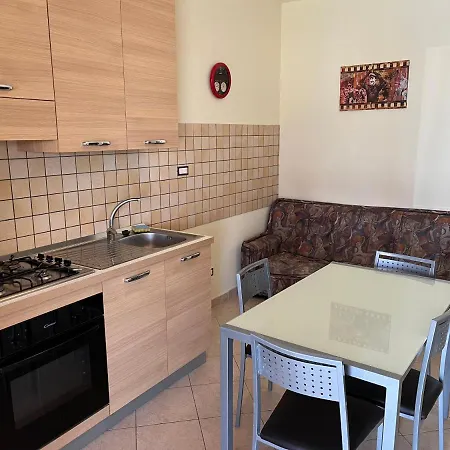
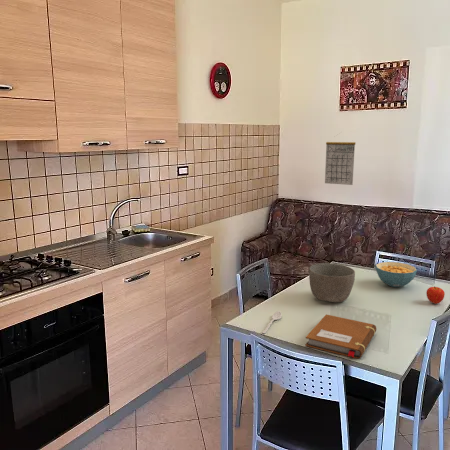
+ bowl (331, 284)
+ calendar (339, 158)
+ fruit (435, 294)
+ notebook (341, 335)
+ cereal bowl (395, 276)
+ spoon (271, 321)
